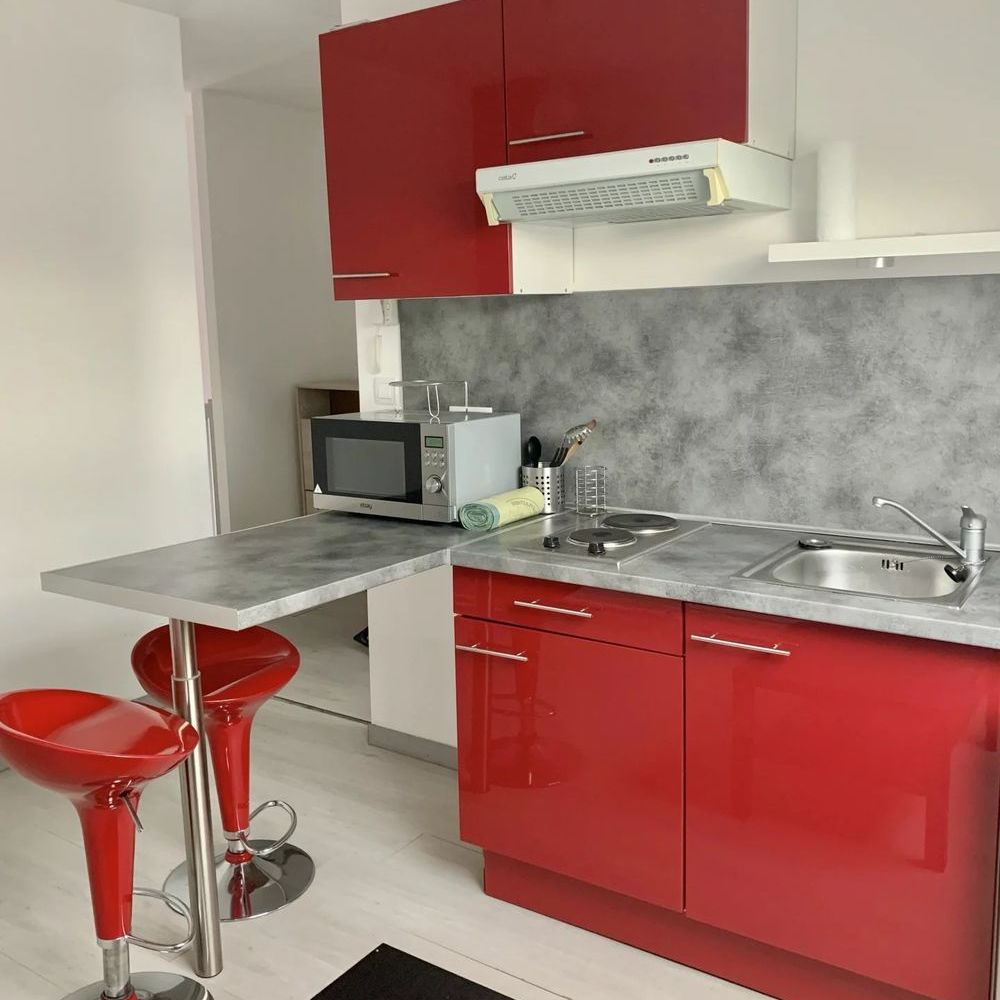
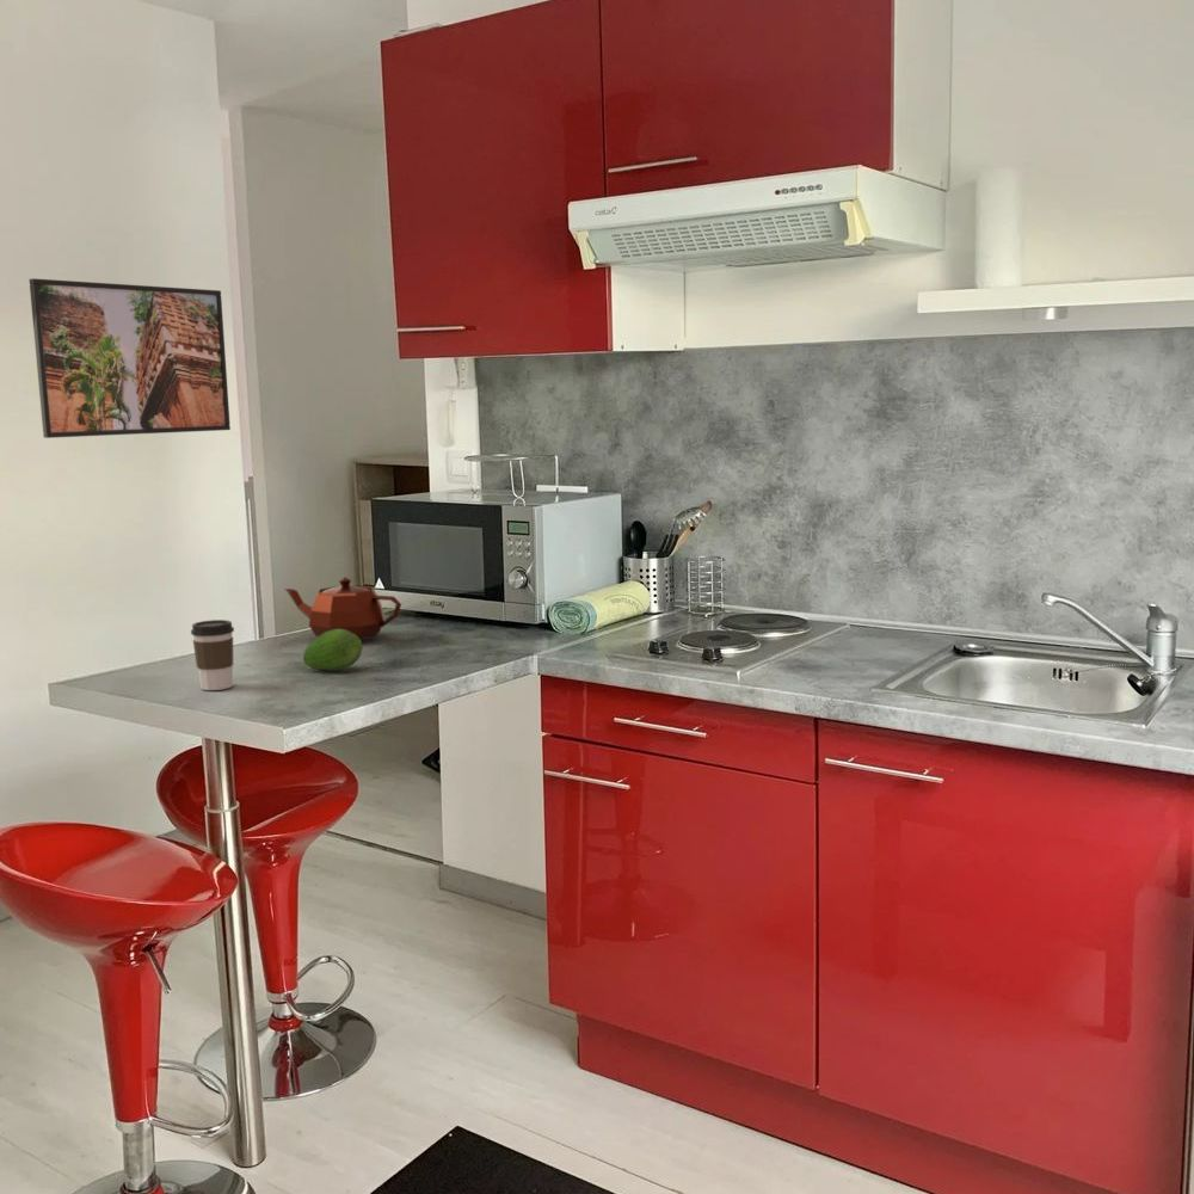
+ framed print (136, 359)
+ coffee cup (214, 654)
+ fruit (332, 648)
+ teapot (343, 607)
